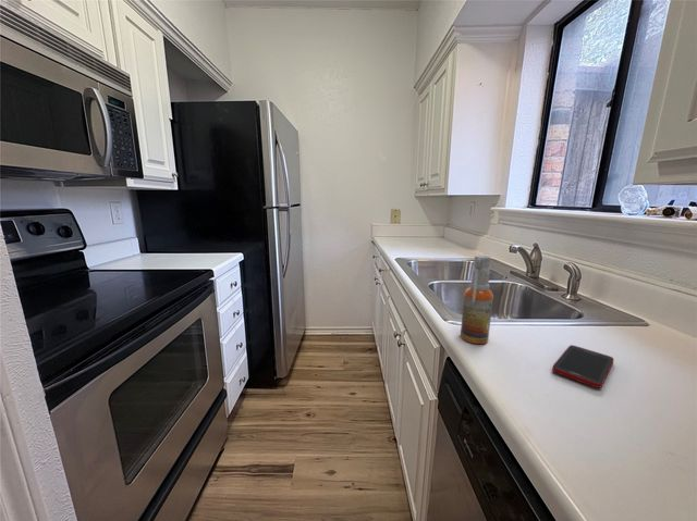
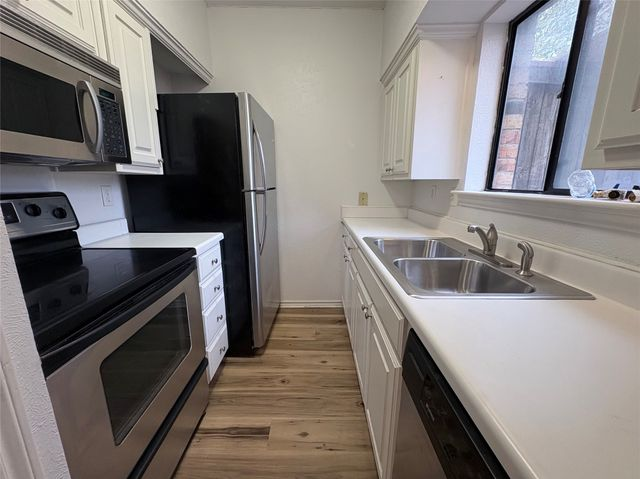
- spray bottle (477, 298)
- cell phone (583, 364)
